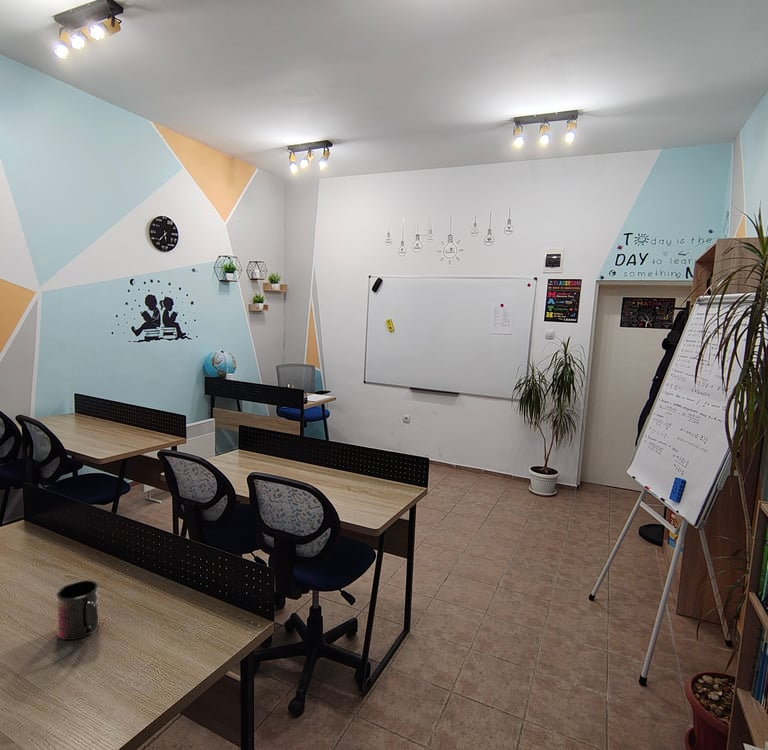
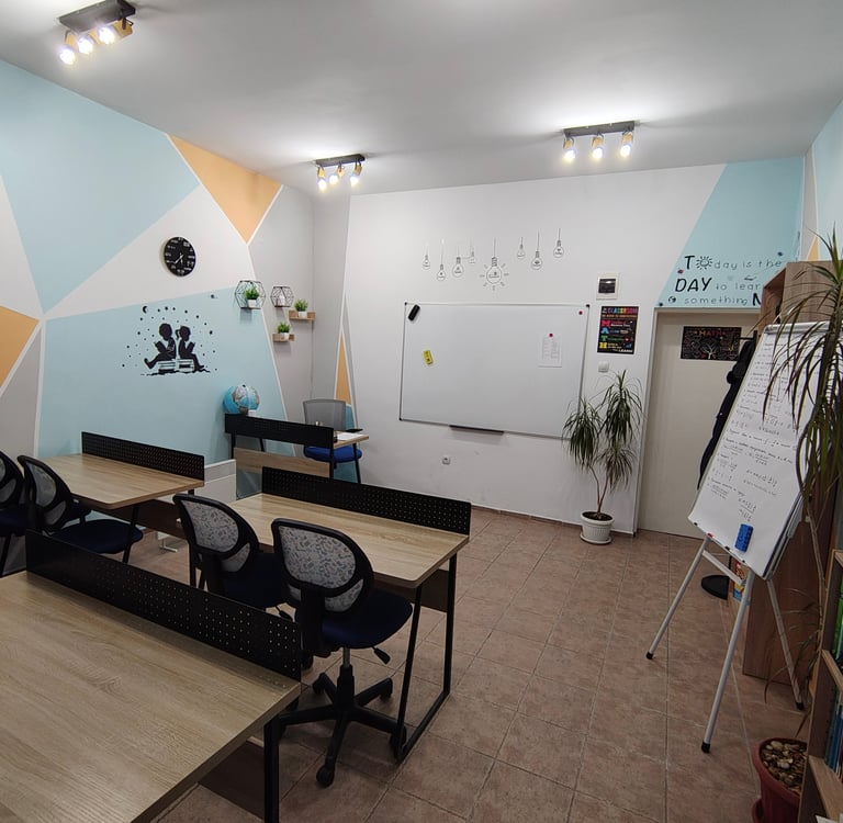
- mug (82, 611)
